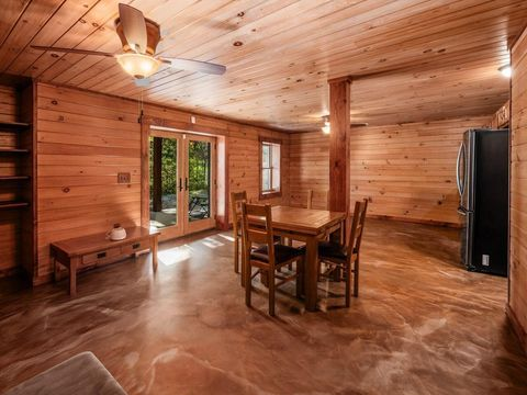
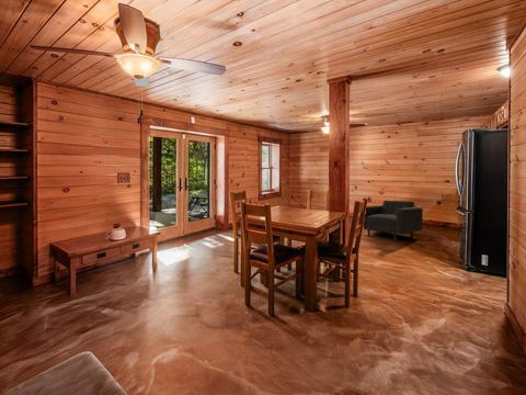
+ armchair (390, 218)
